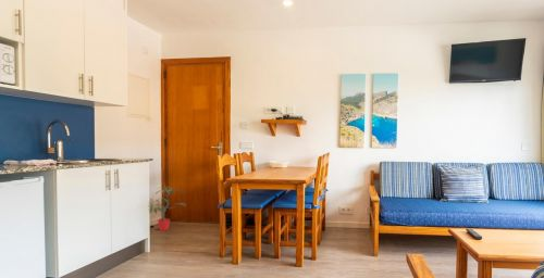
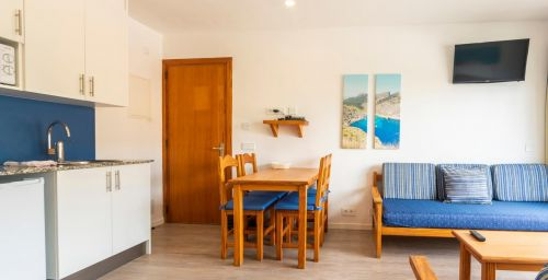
- potted plant (165, 207)
